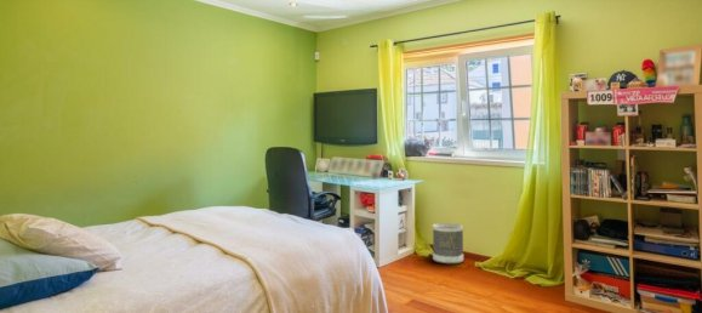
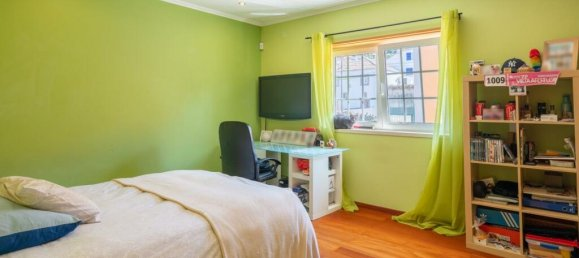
- wastebasket (447, 243)
